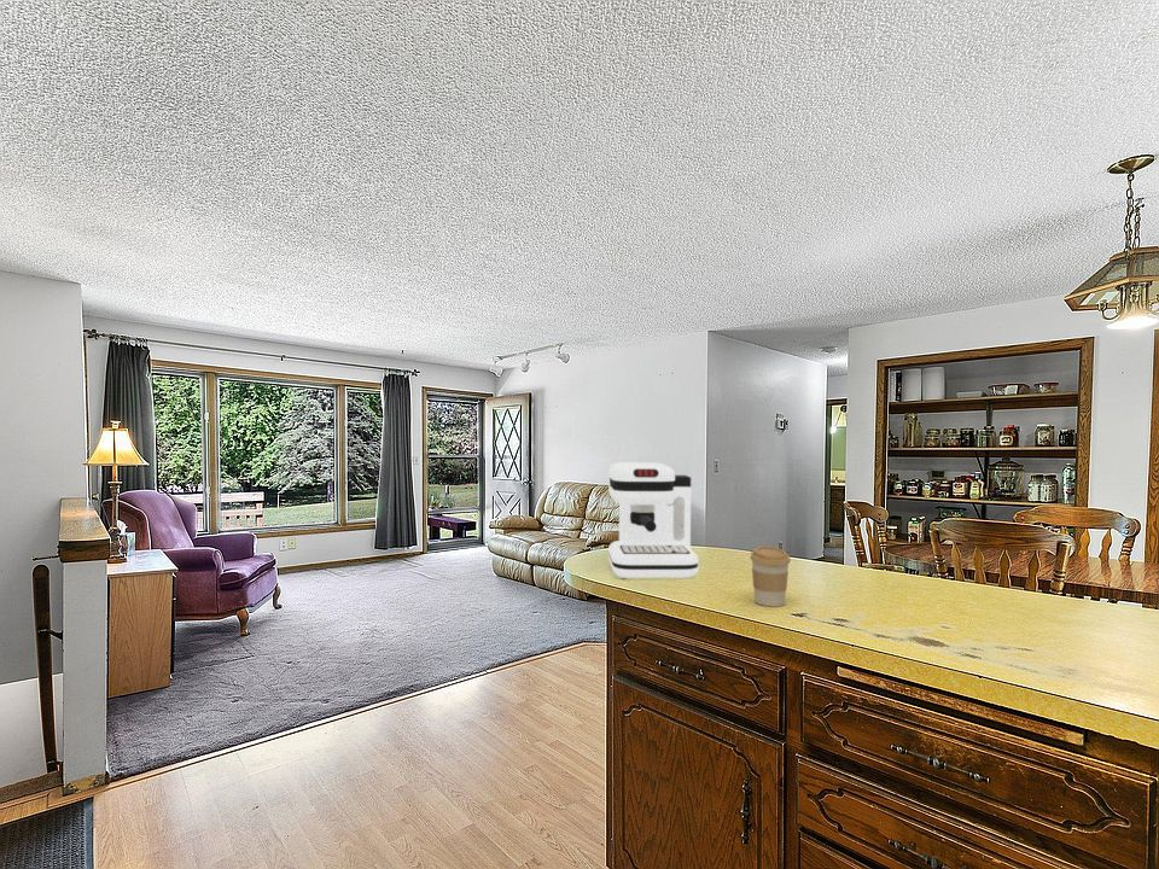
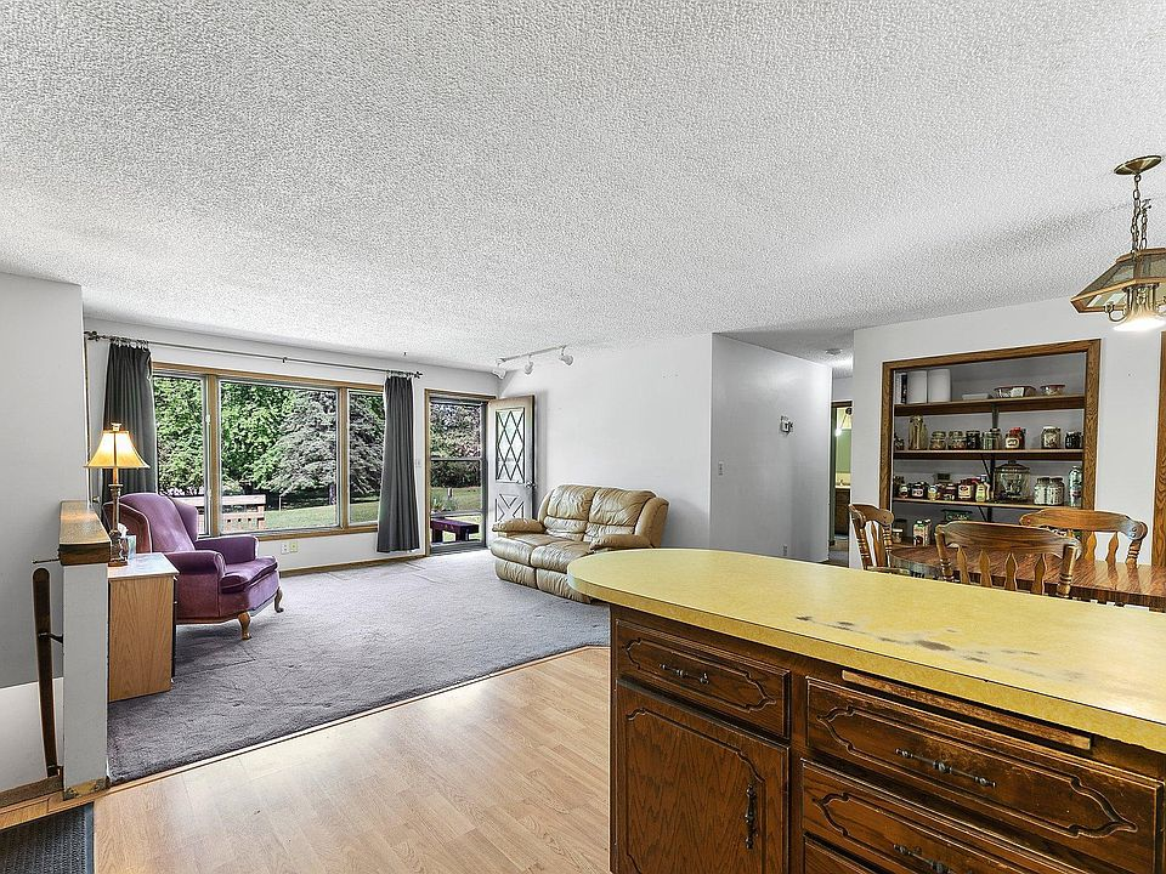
- coffee cup (769, 576)
- coffee maker (651, 518)
